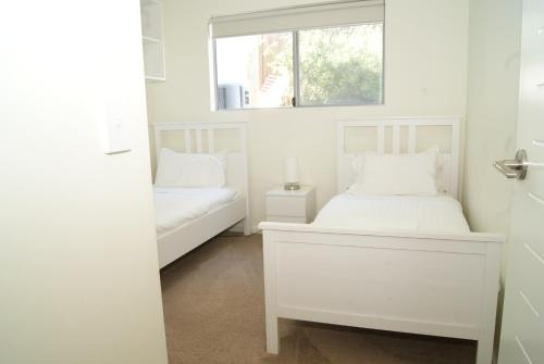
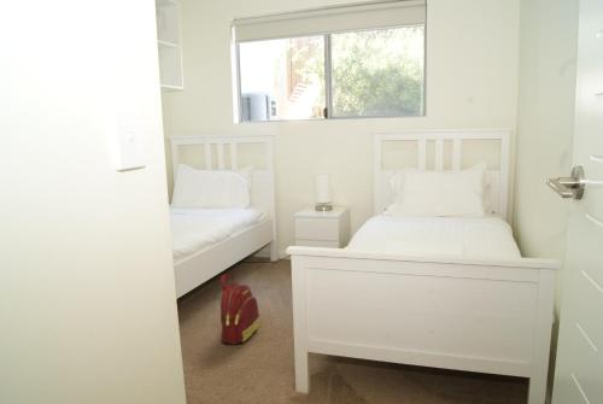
+ backpack (238, 305)
